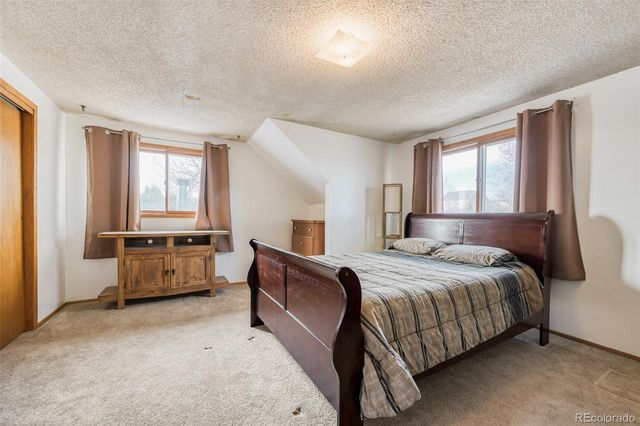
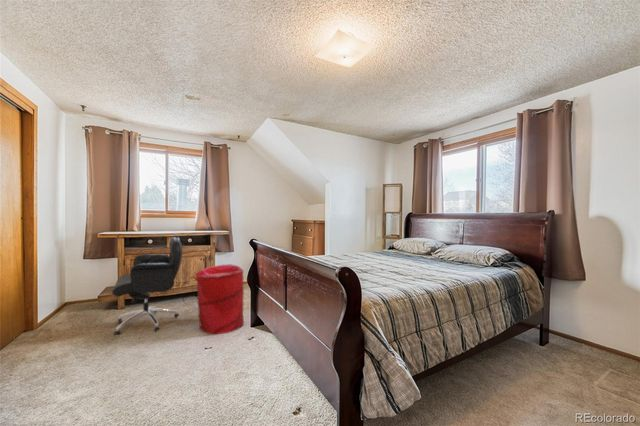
+ laundry hamper (220, 296)
+ office chair (150, 280)
